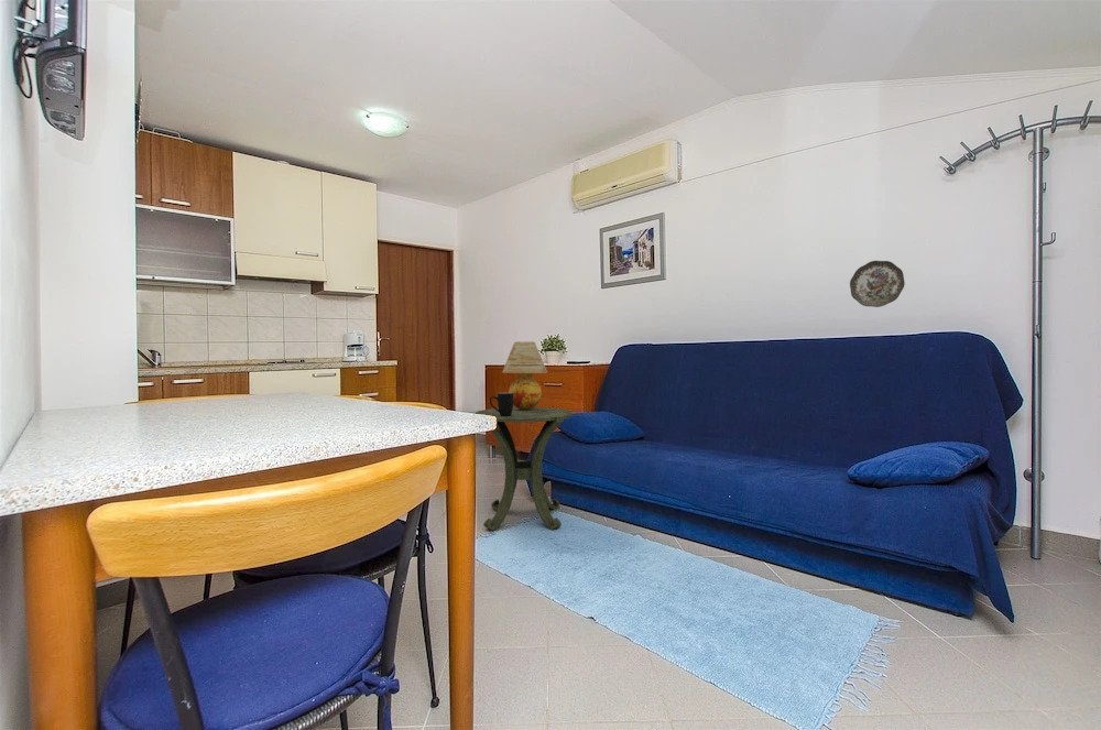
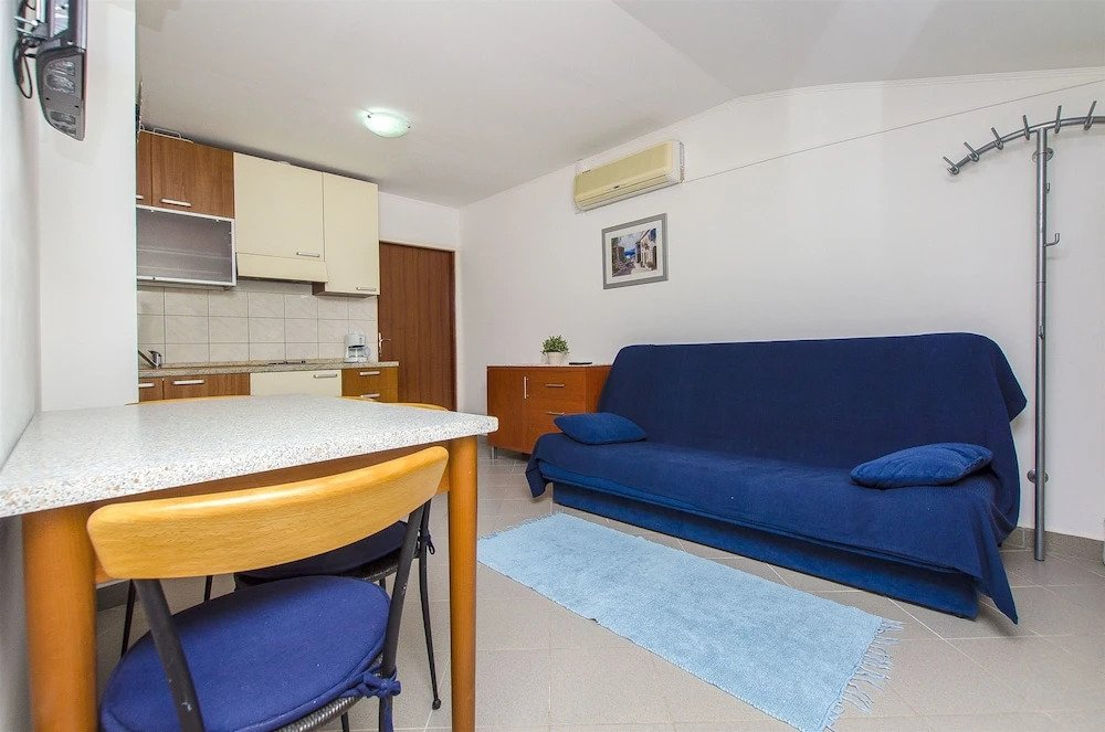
- table lamp (524, 375)
- decorative plate (876, 284)
- mug (501, 404)
- side table (523, 465)
